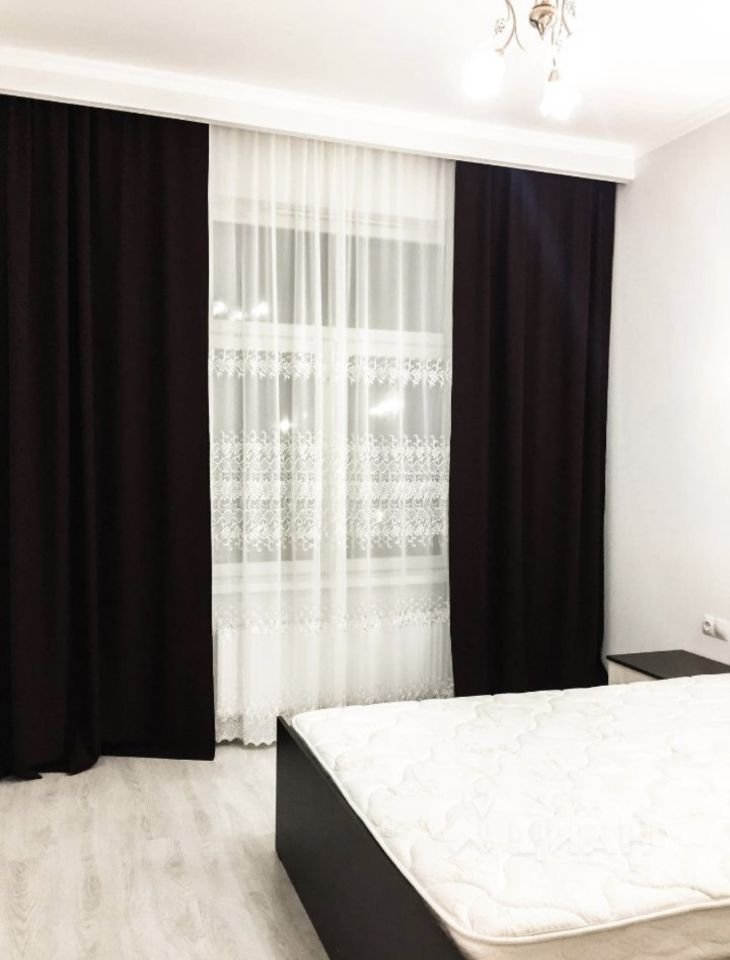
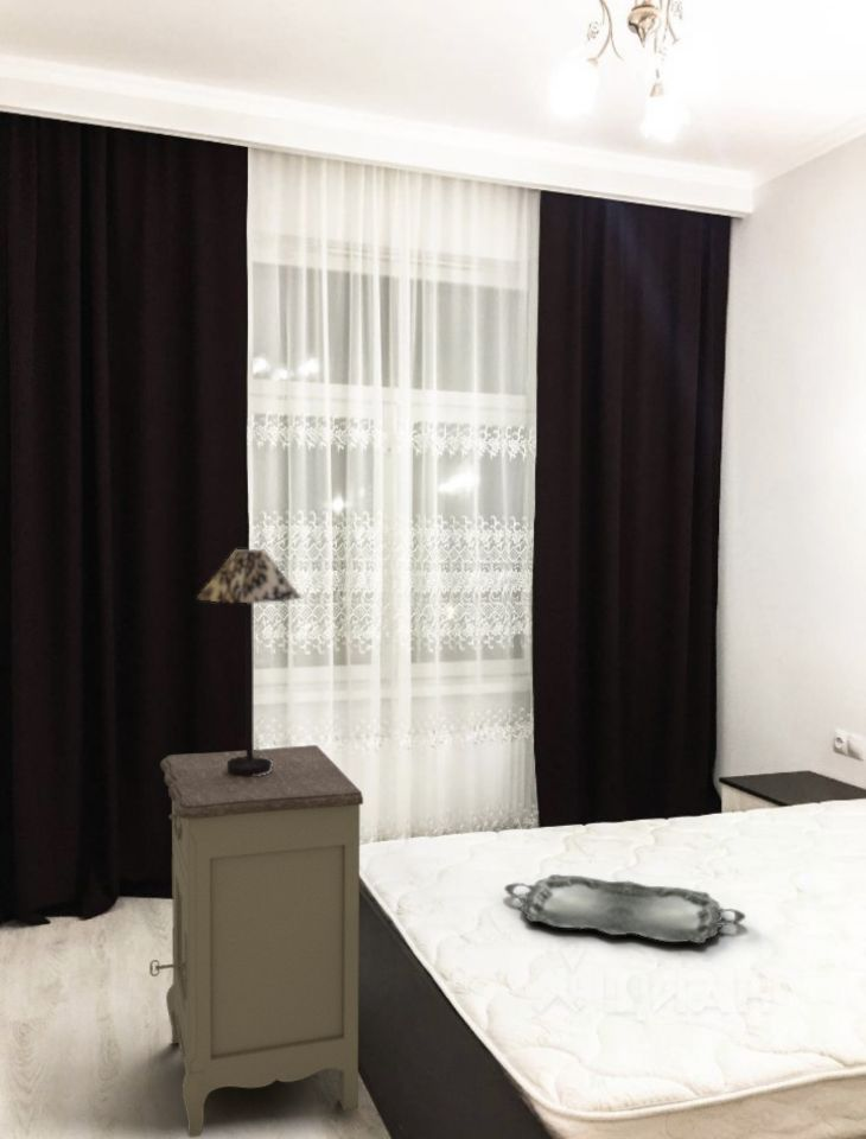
+ nightstand (243, 925)
+ serving tray (620, 906)
+ table lamp (249, 660)
